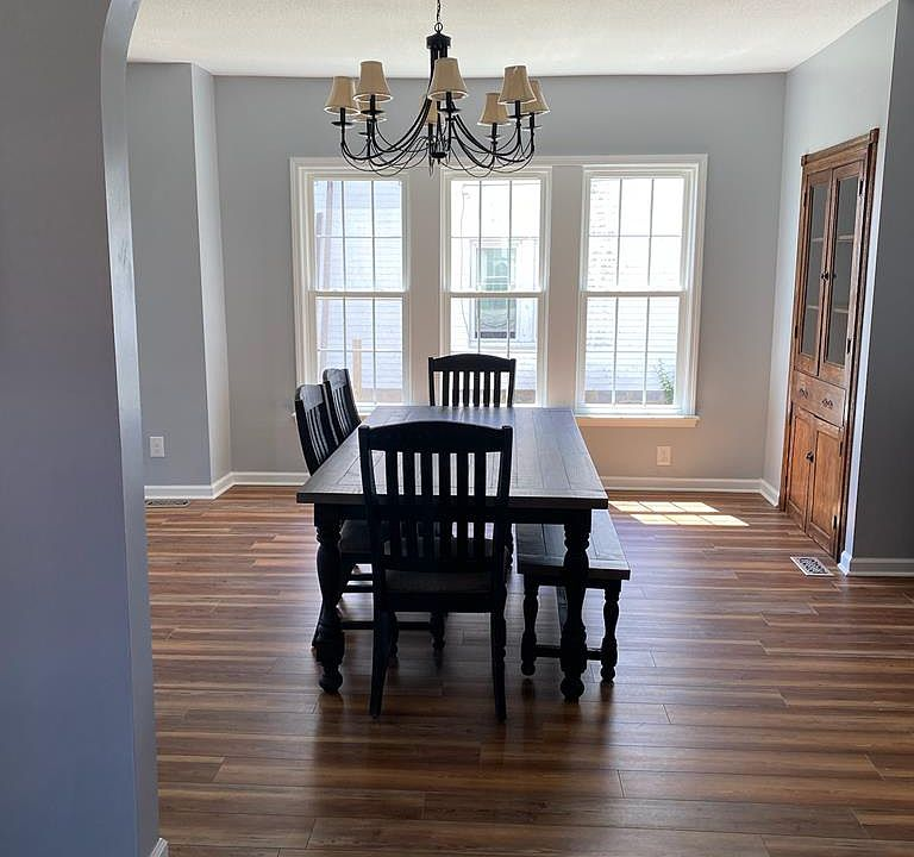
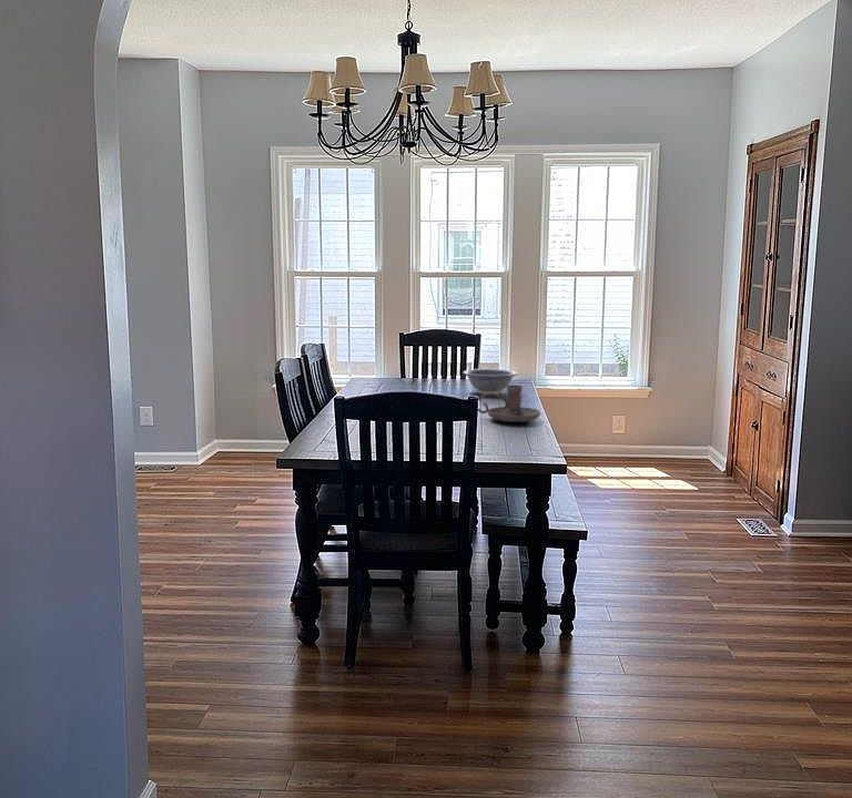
+ candle holder (507, 402)
+ decorative bowl (489, 382)
